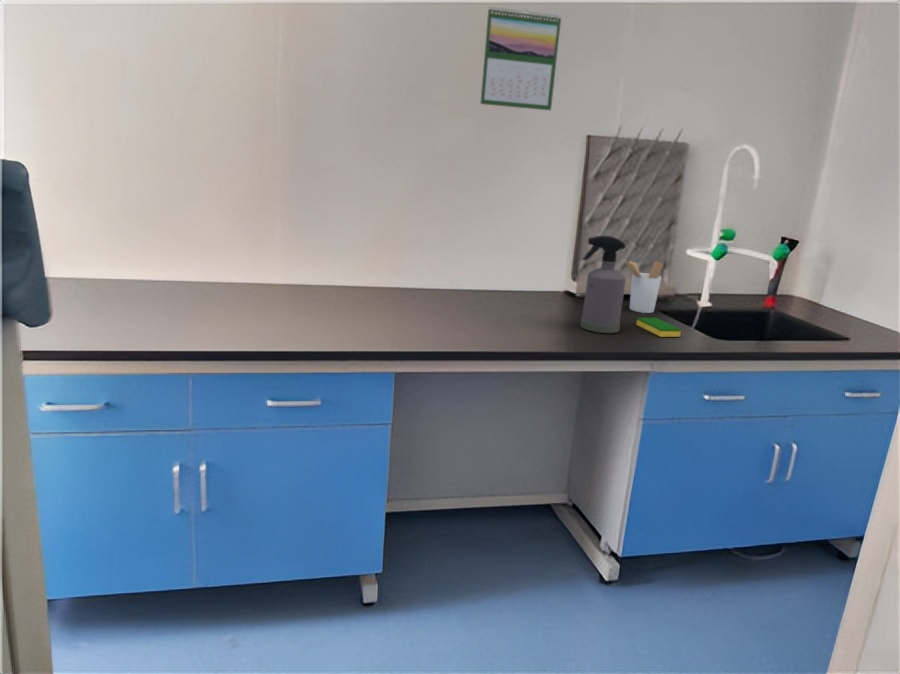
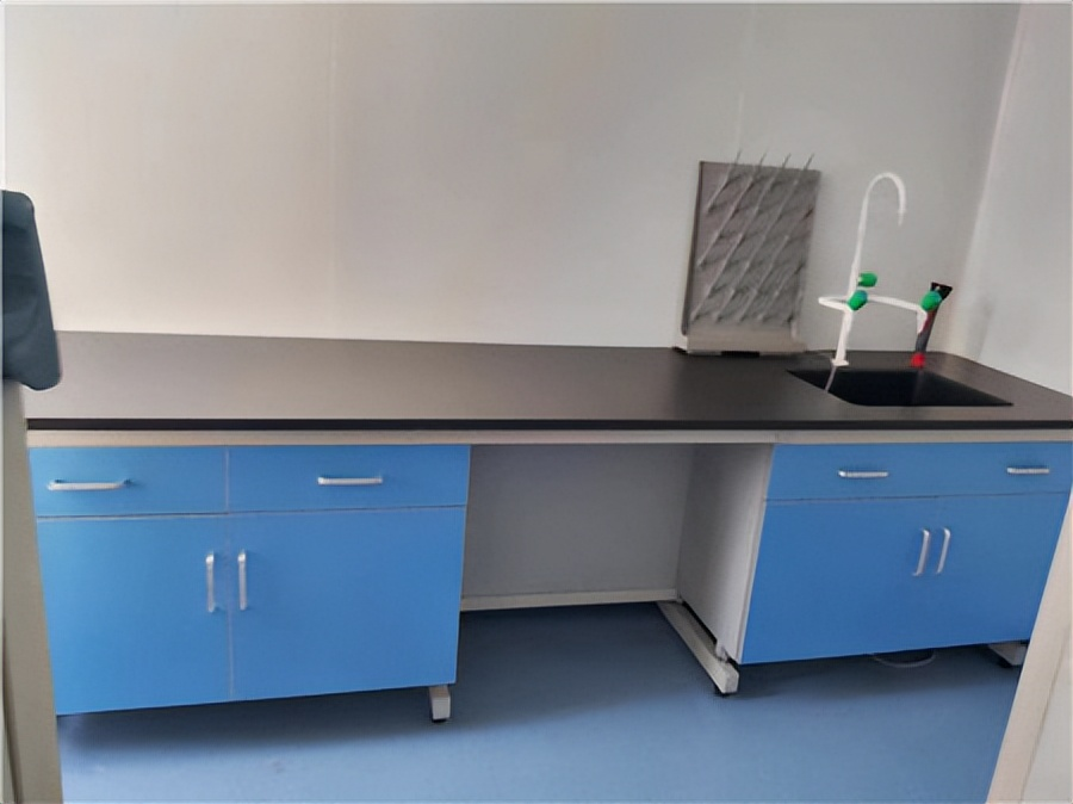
- spray bottle (602, 282)
- utensil holder (639, 284)
- calendar (520, 59)
- dish sponge (658, 327)
